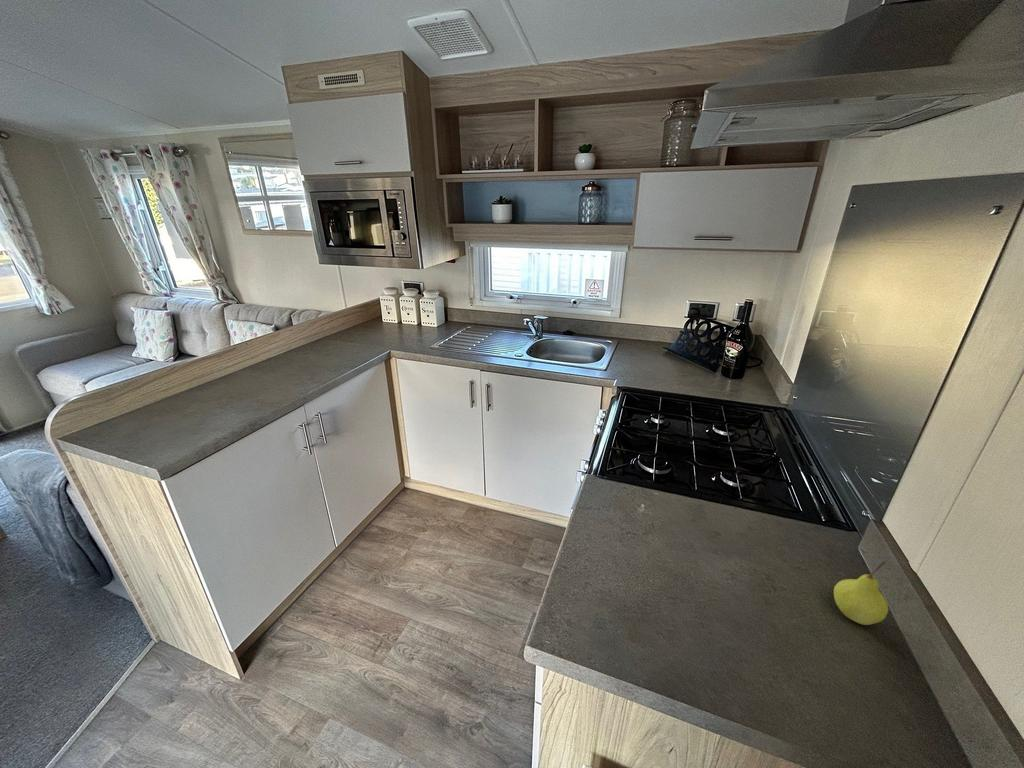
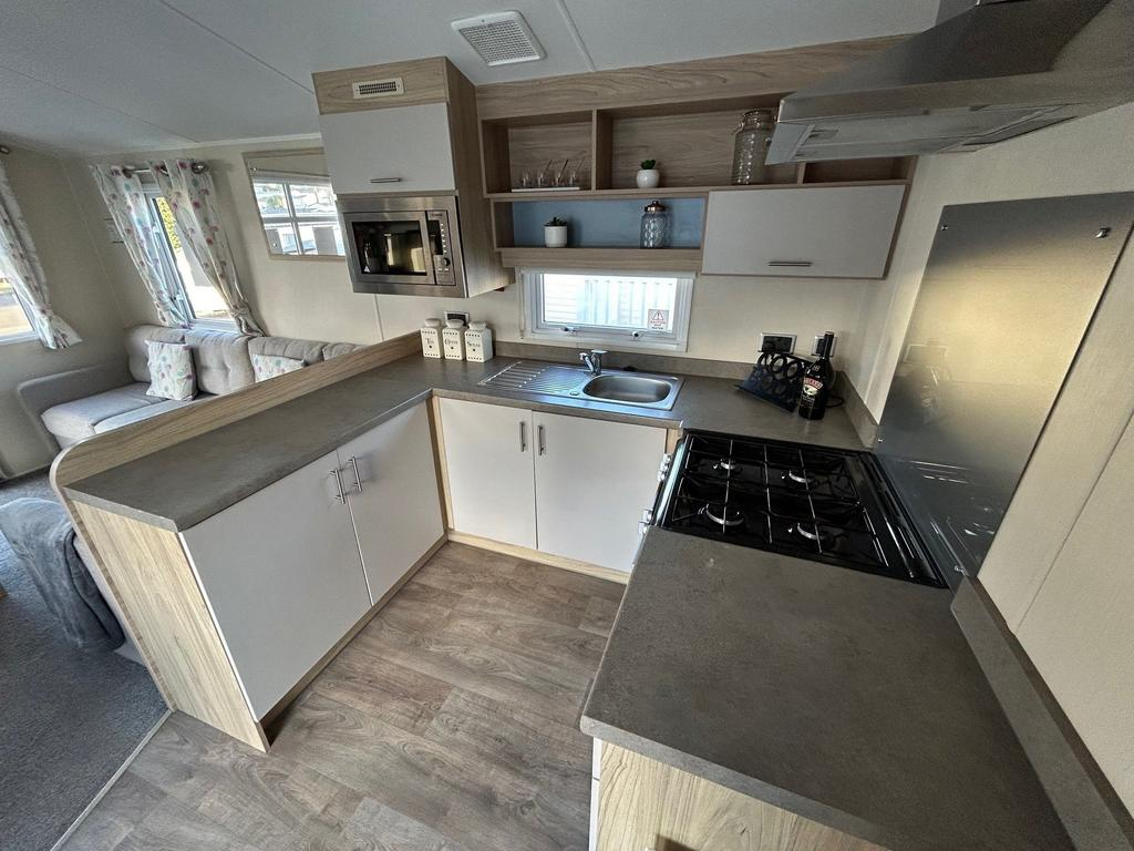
- fruit (863, 590)
